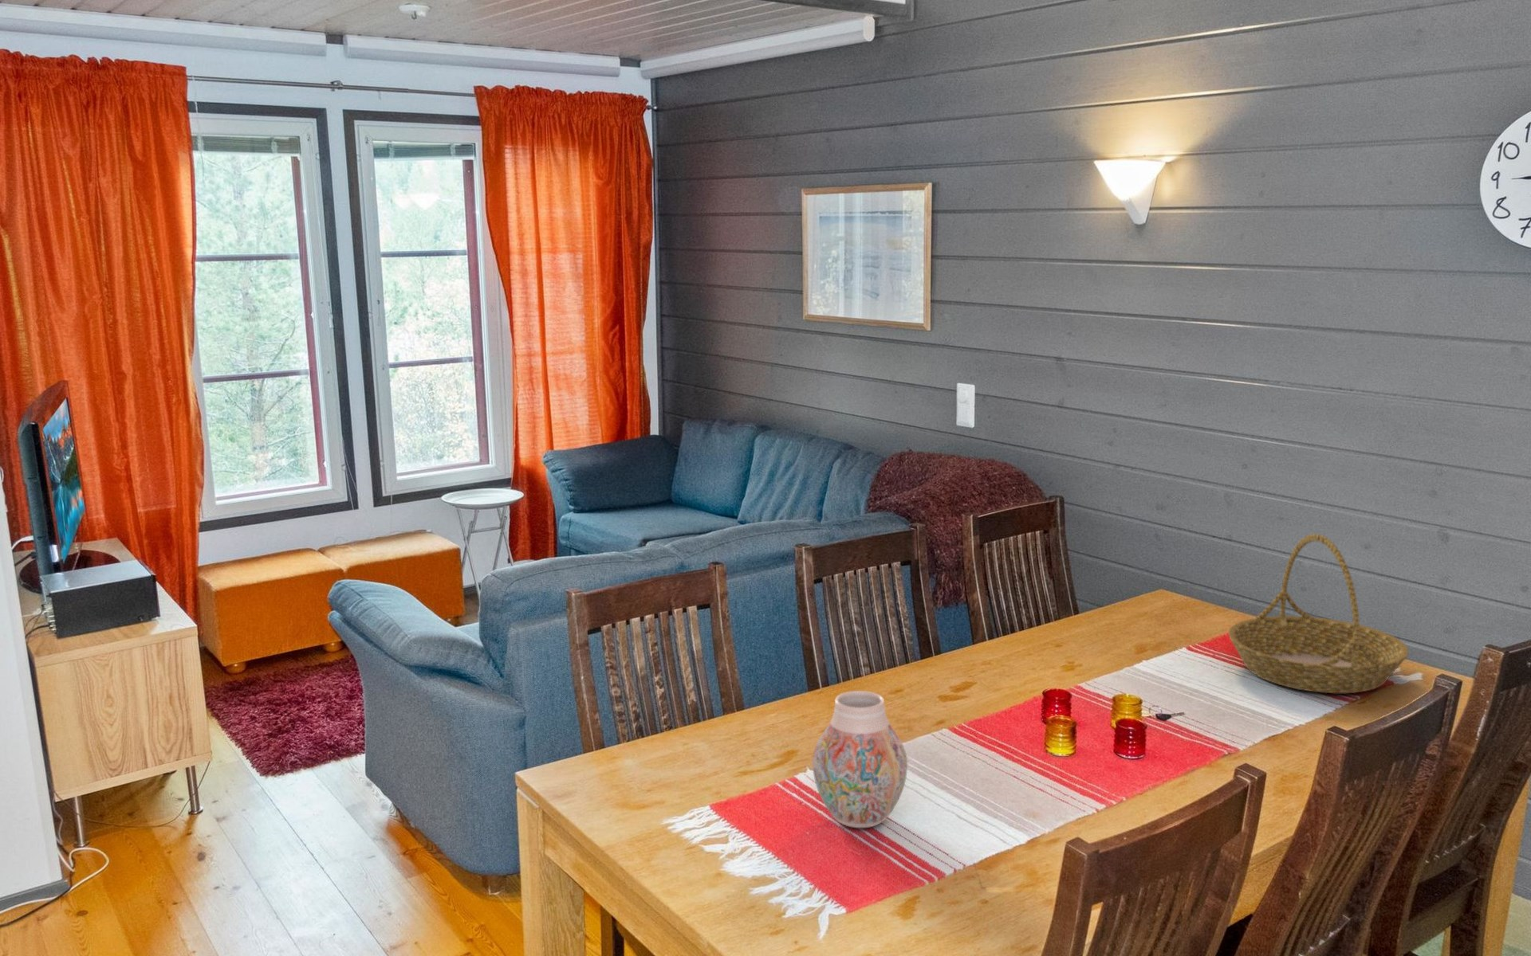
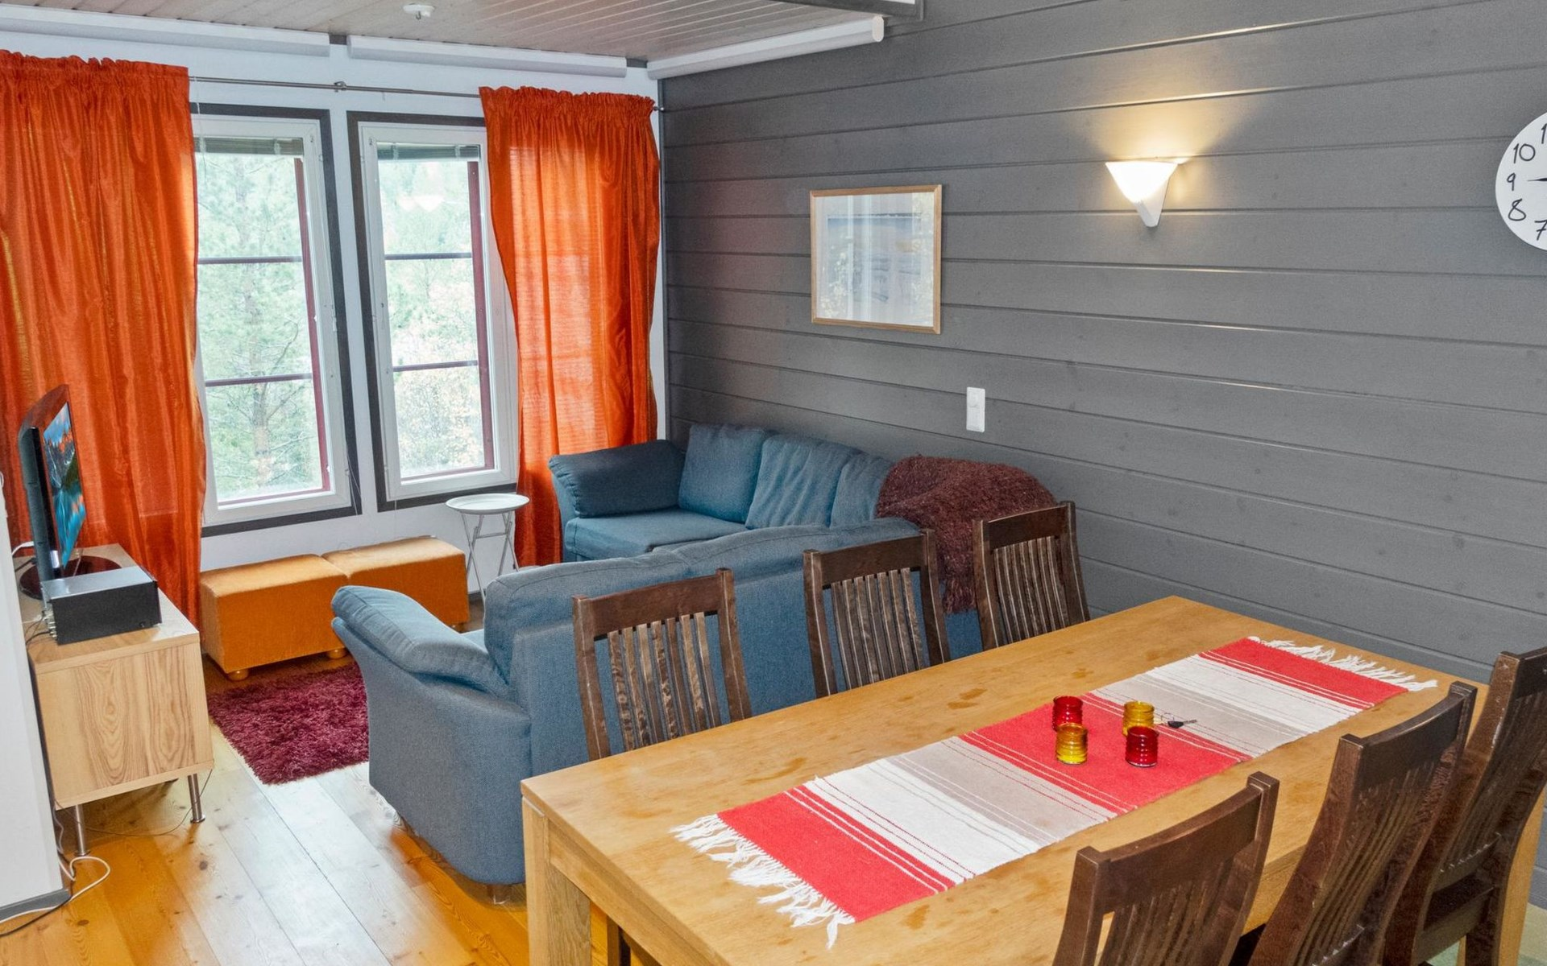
- vase (860, 759)
- basket (1317, 618)
